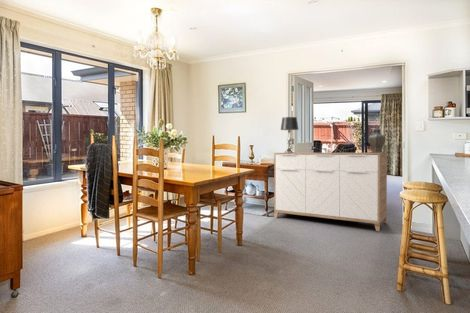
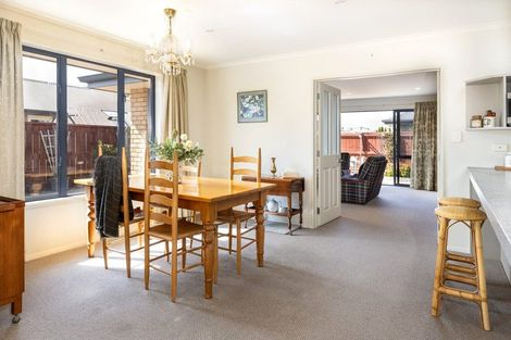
- sideboard (328, 186)
- table lamp (289, 135)
- decorative urn (376, 138)
